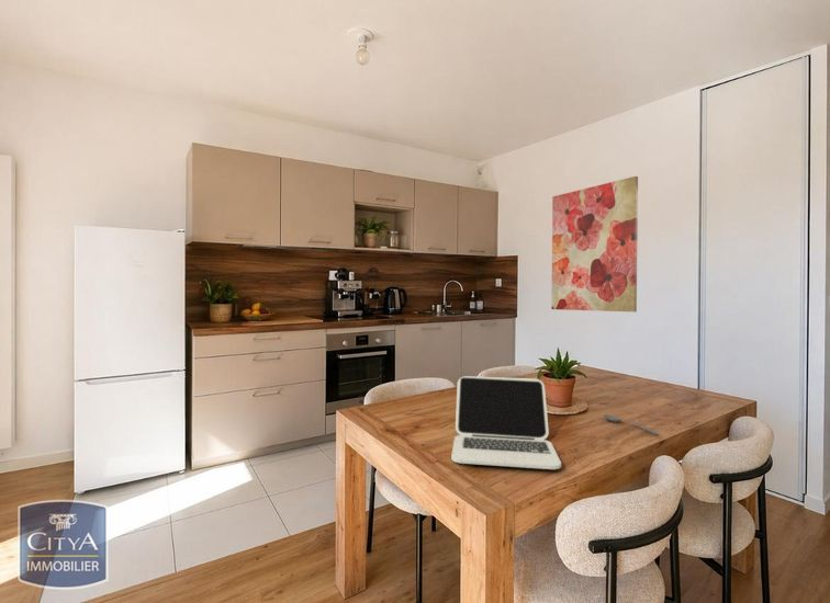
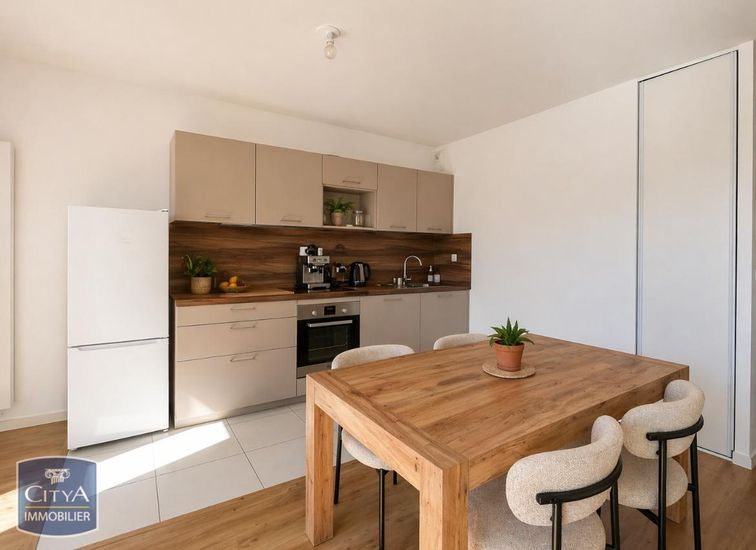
- soupspoon (629, 421)
- wall art (591, 249)
- laptop (502, 416)
